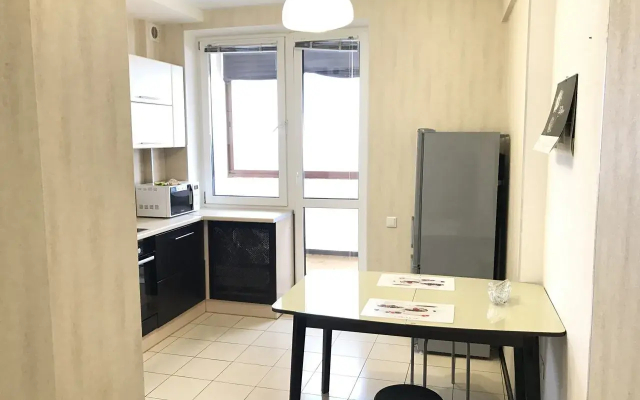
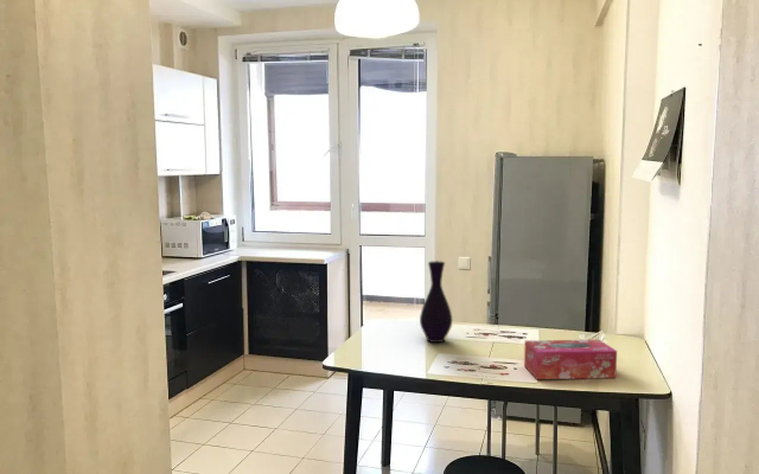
+ tissue box (568, 358)
+ vase (435, 301)
